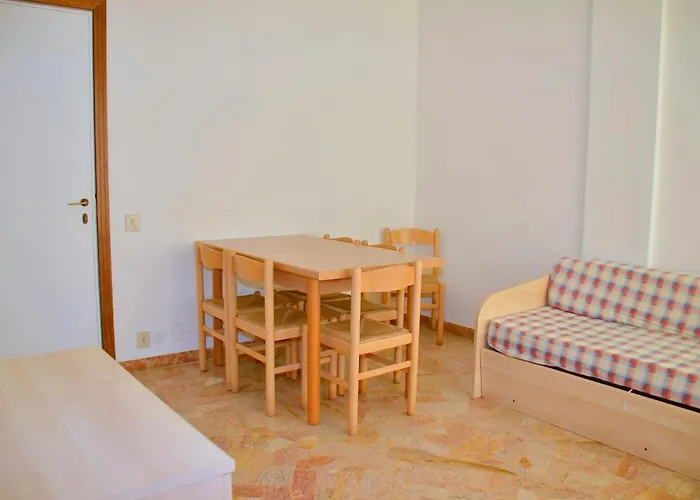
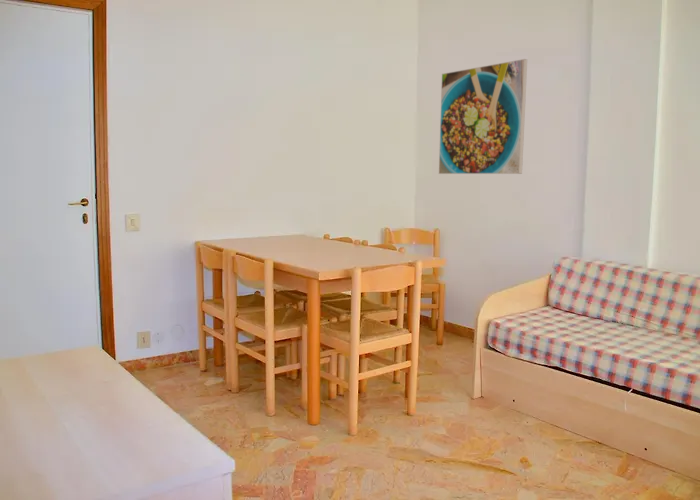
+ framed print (479, 121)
